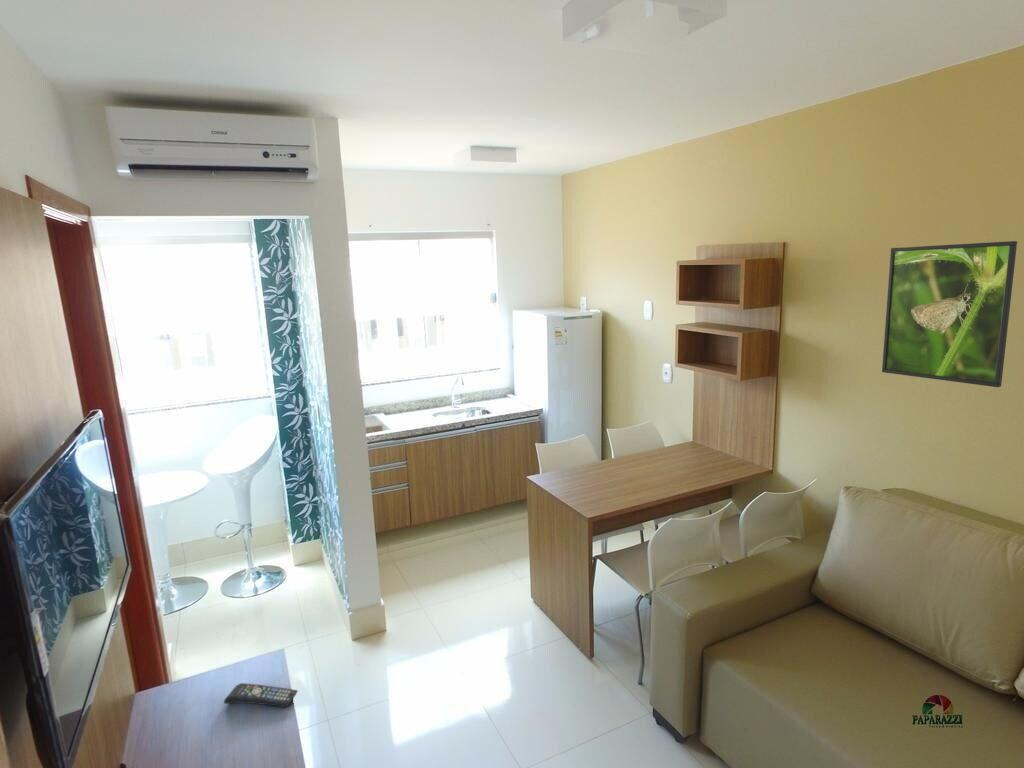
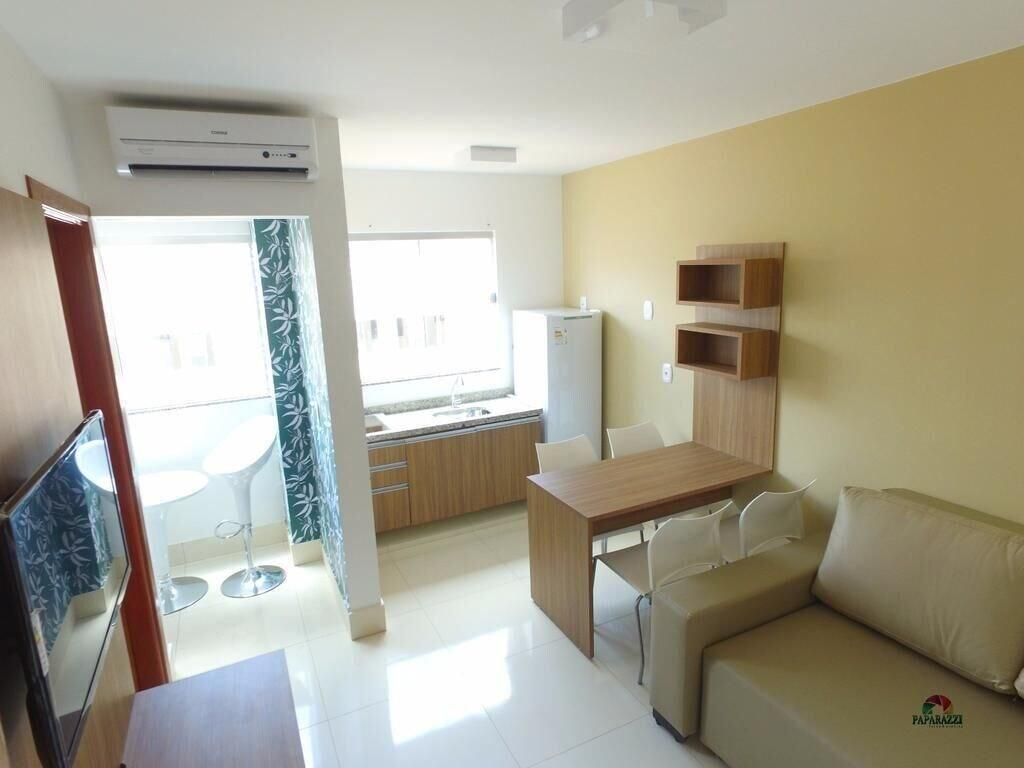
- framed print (942, 313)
- remote control (260, 695)
